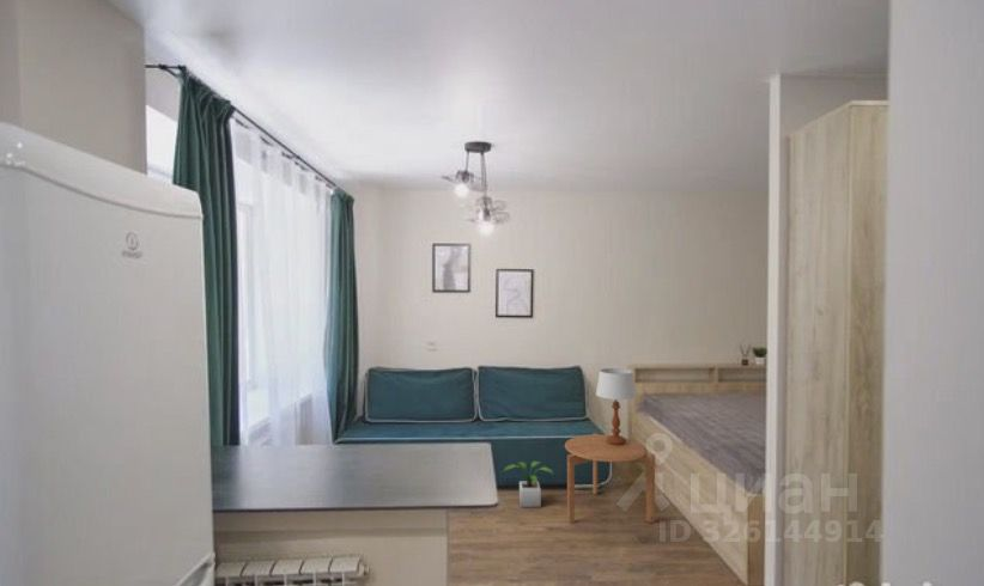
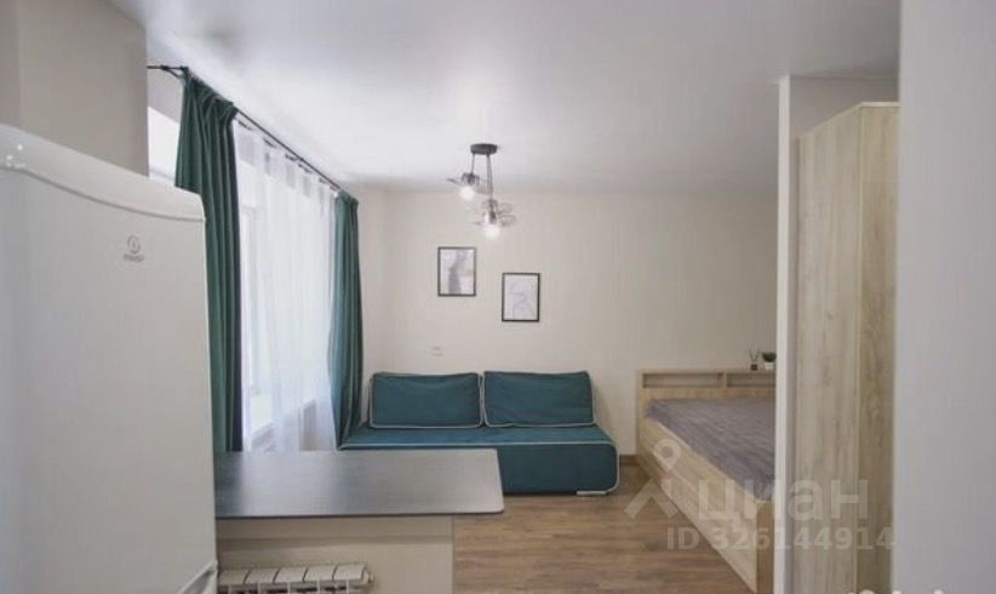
- side table (596, 476)
- table lamp (615, 407)
- potted plant (527, 482)
